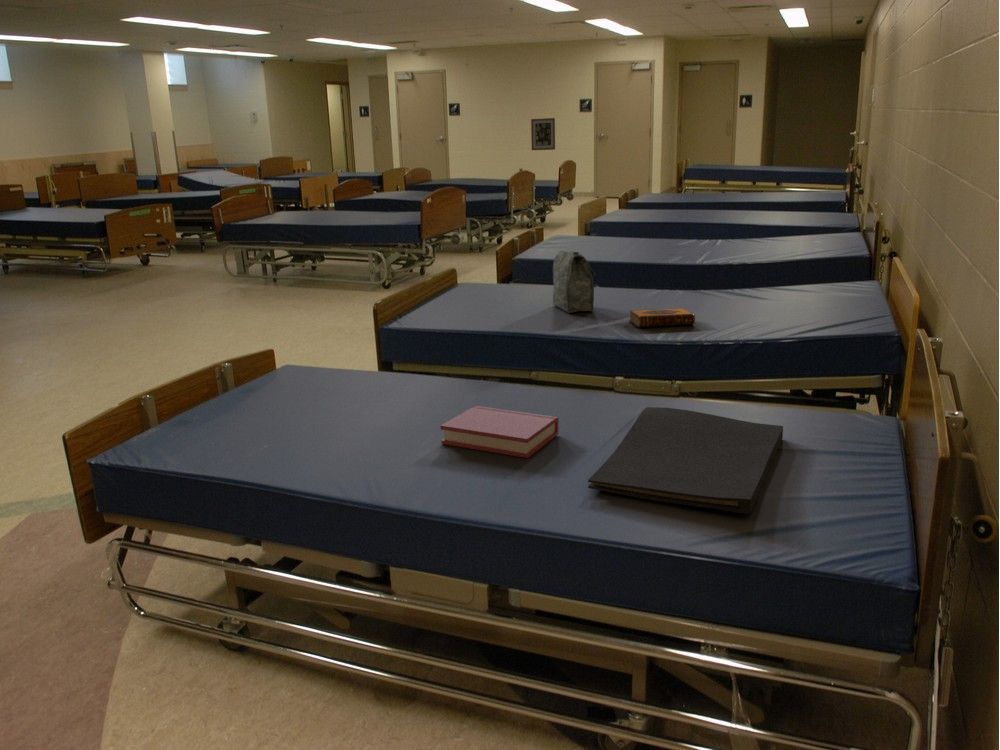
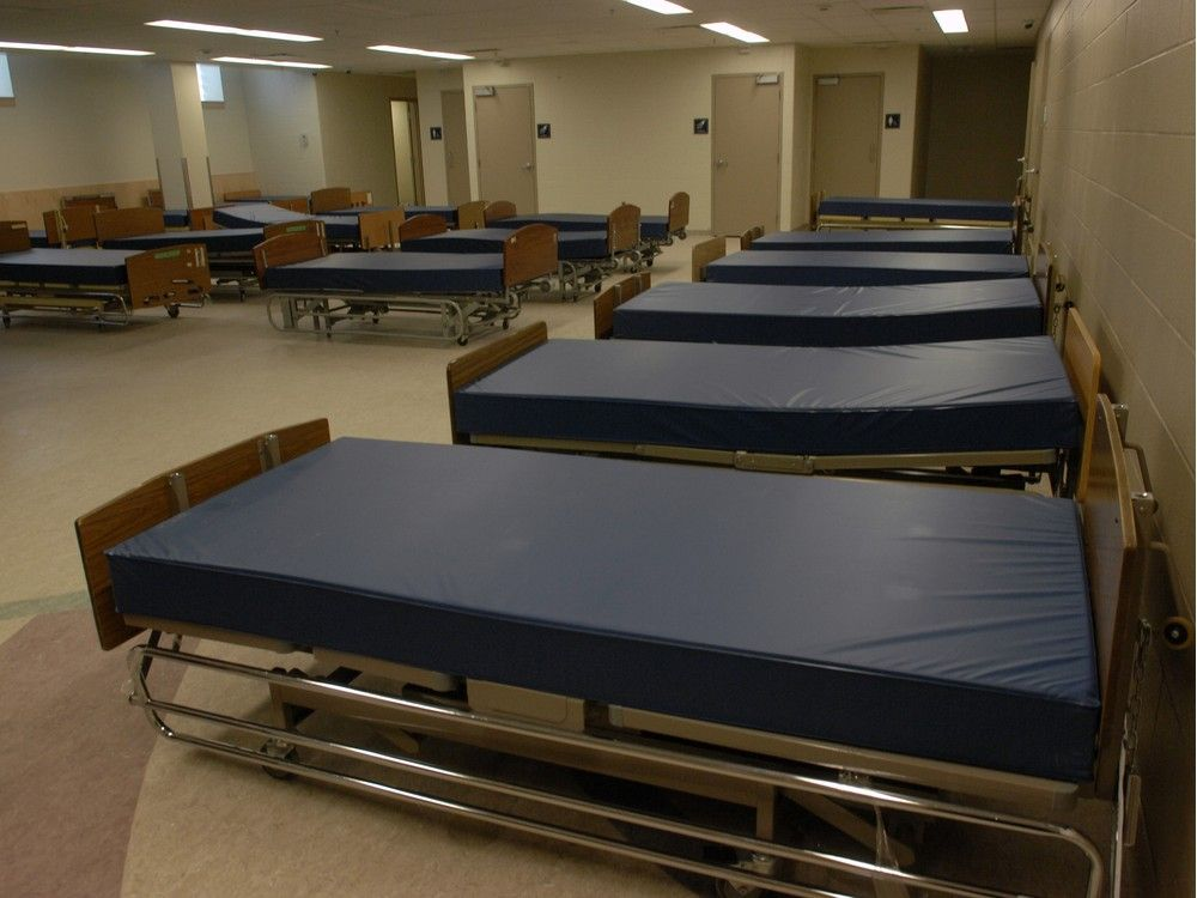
- bag (573, 279)
- wall art (543, 134)
- hand towel (689, 452)
- hardback book (661, 317)
- hardback book (500, 429)
